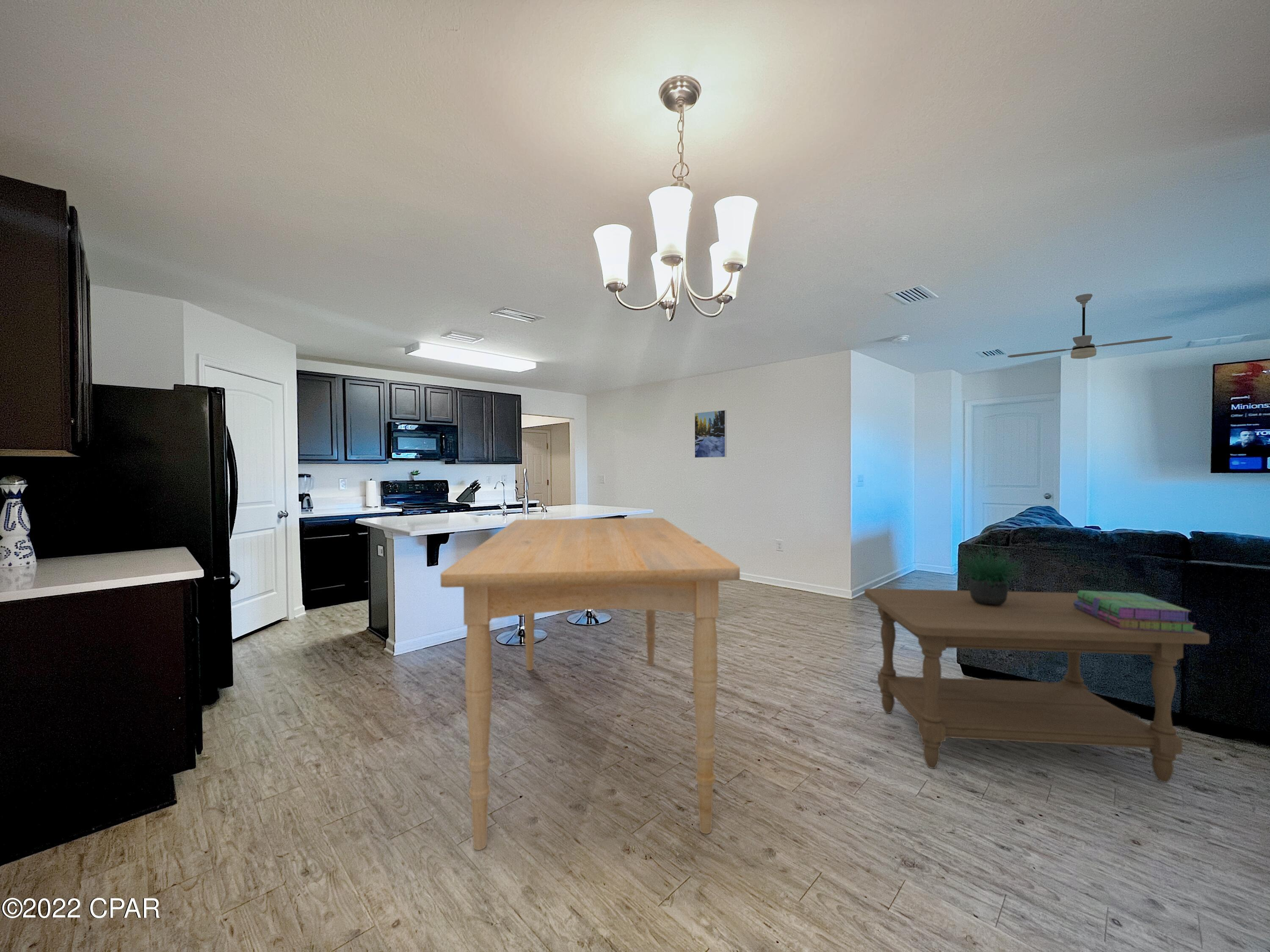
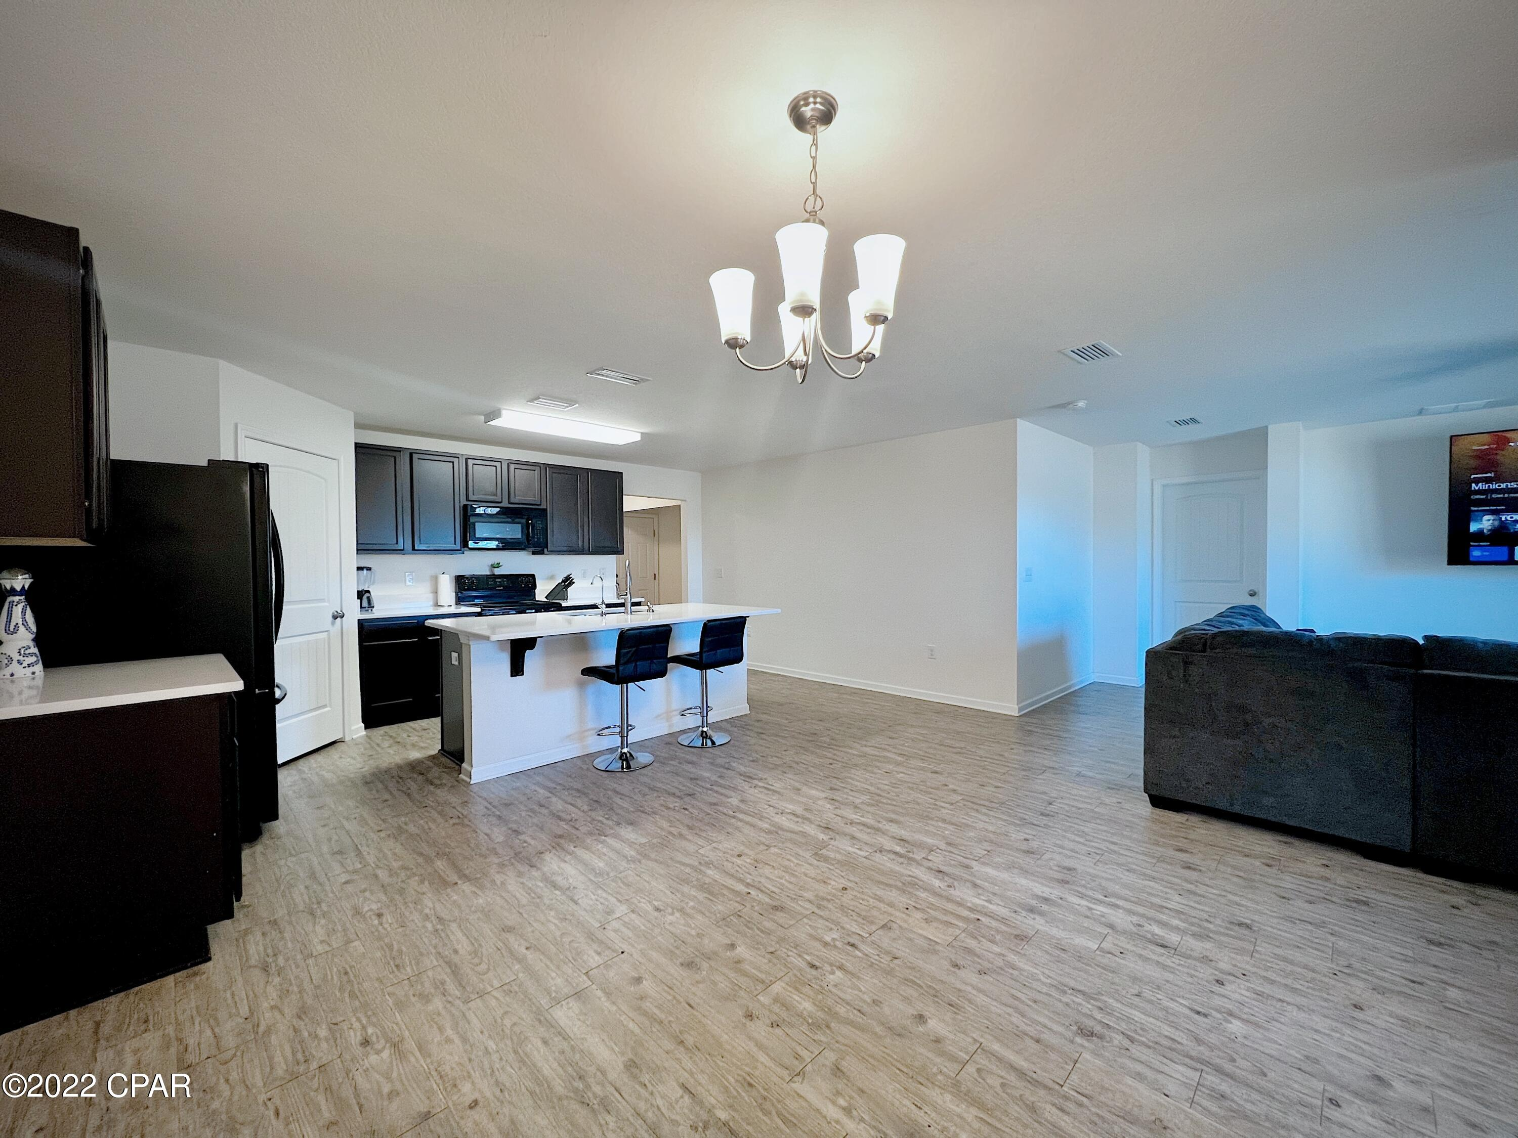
- potted plant (988, 567)
- dining table (592, 609)
- stack of books (1129, 609)
- ceiling fan (1083, 327)
- coffee table (1008, 680)
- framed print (710, 435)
